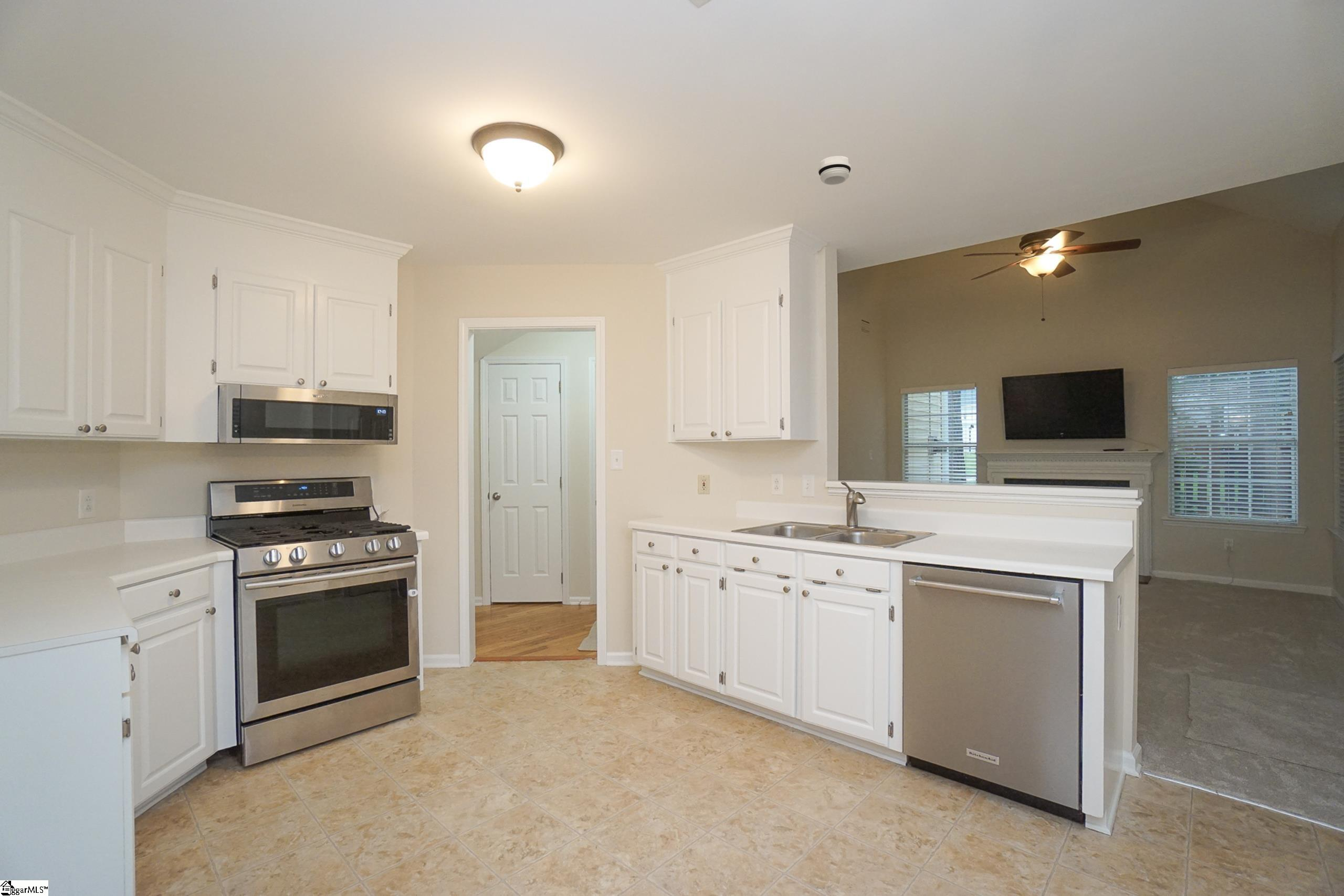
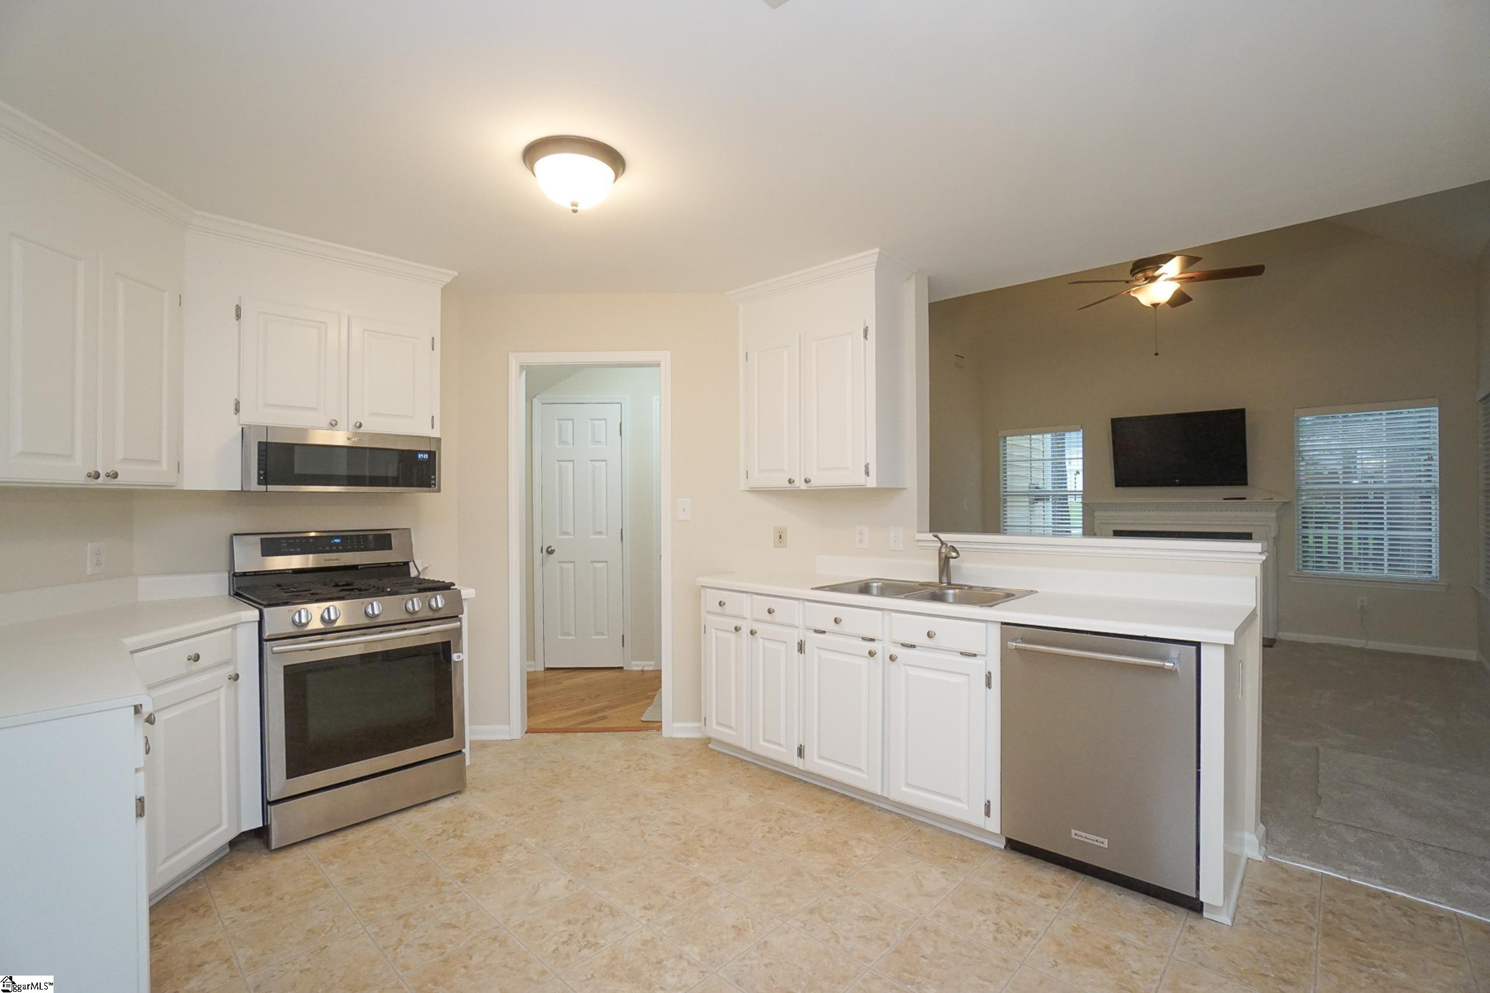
- smoke detector (834, 171)
